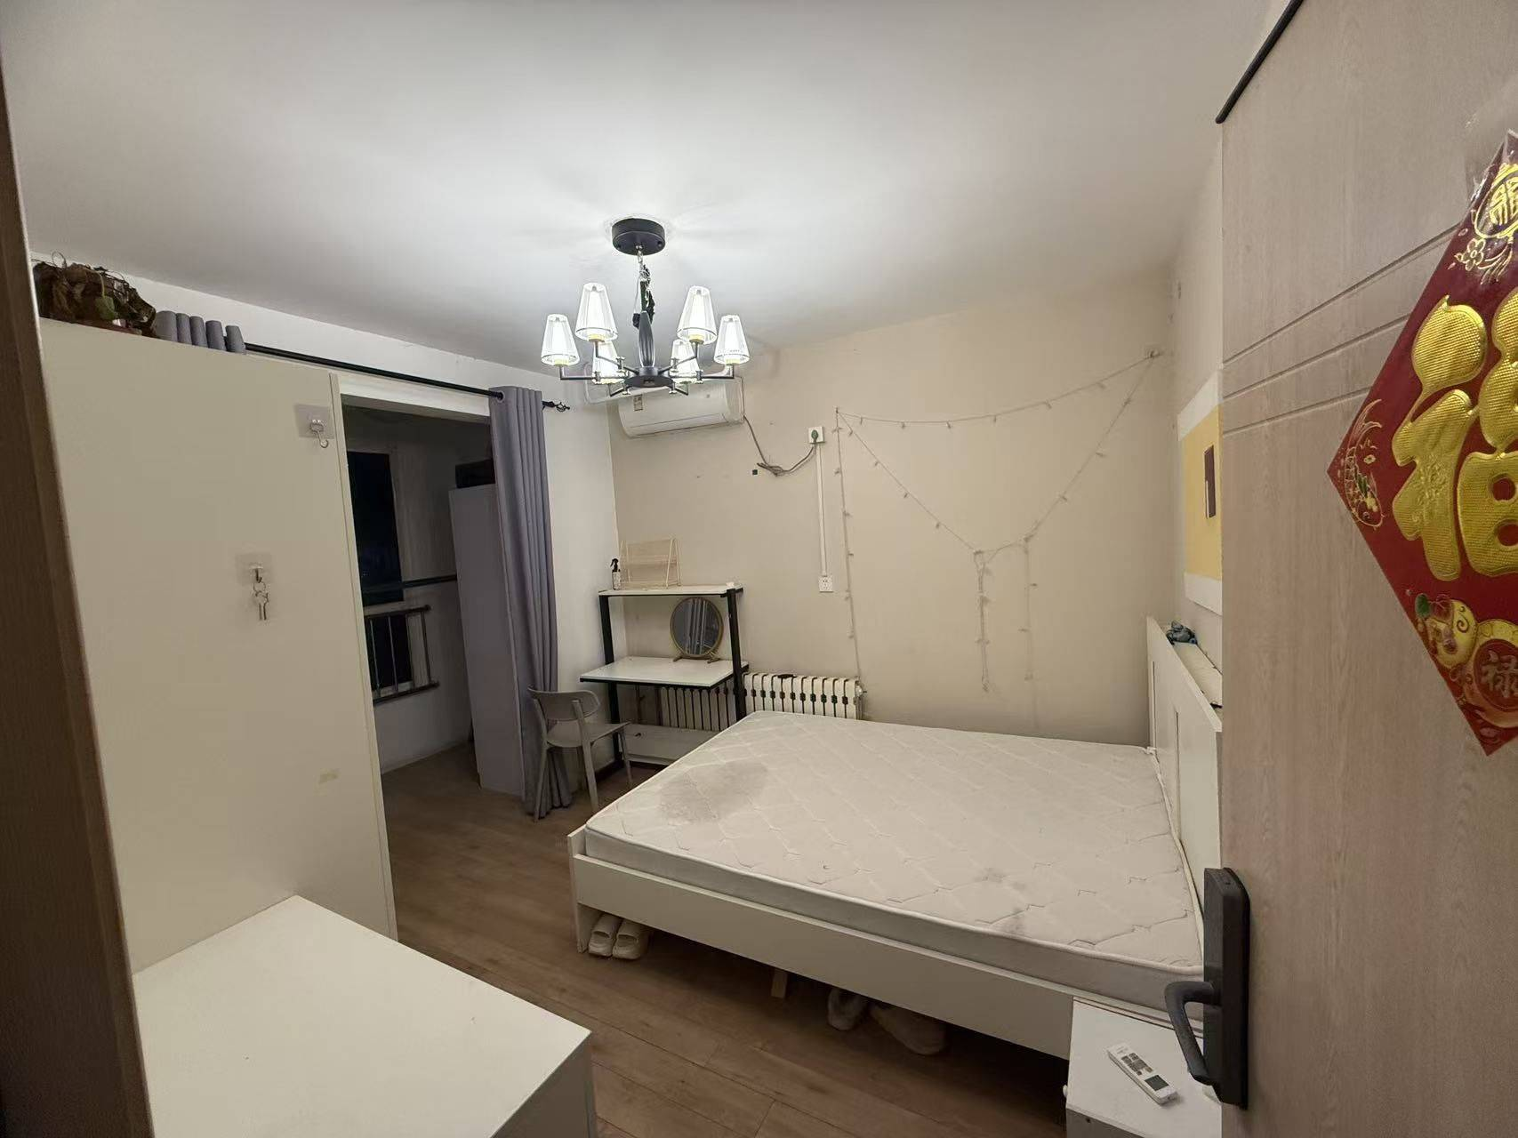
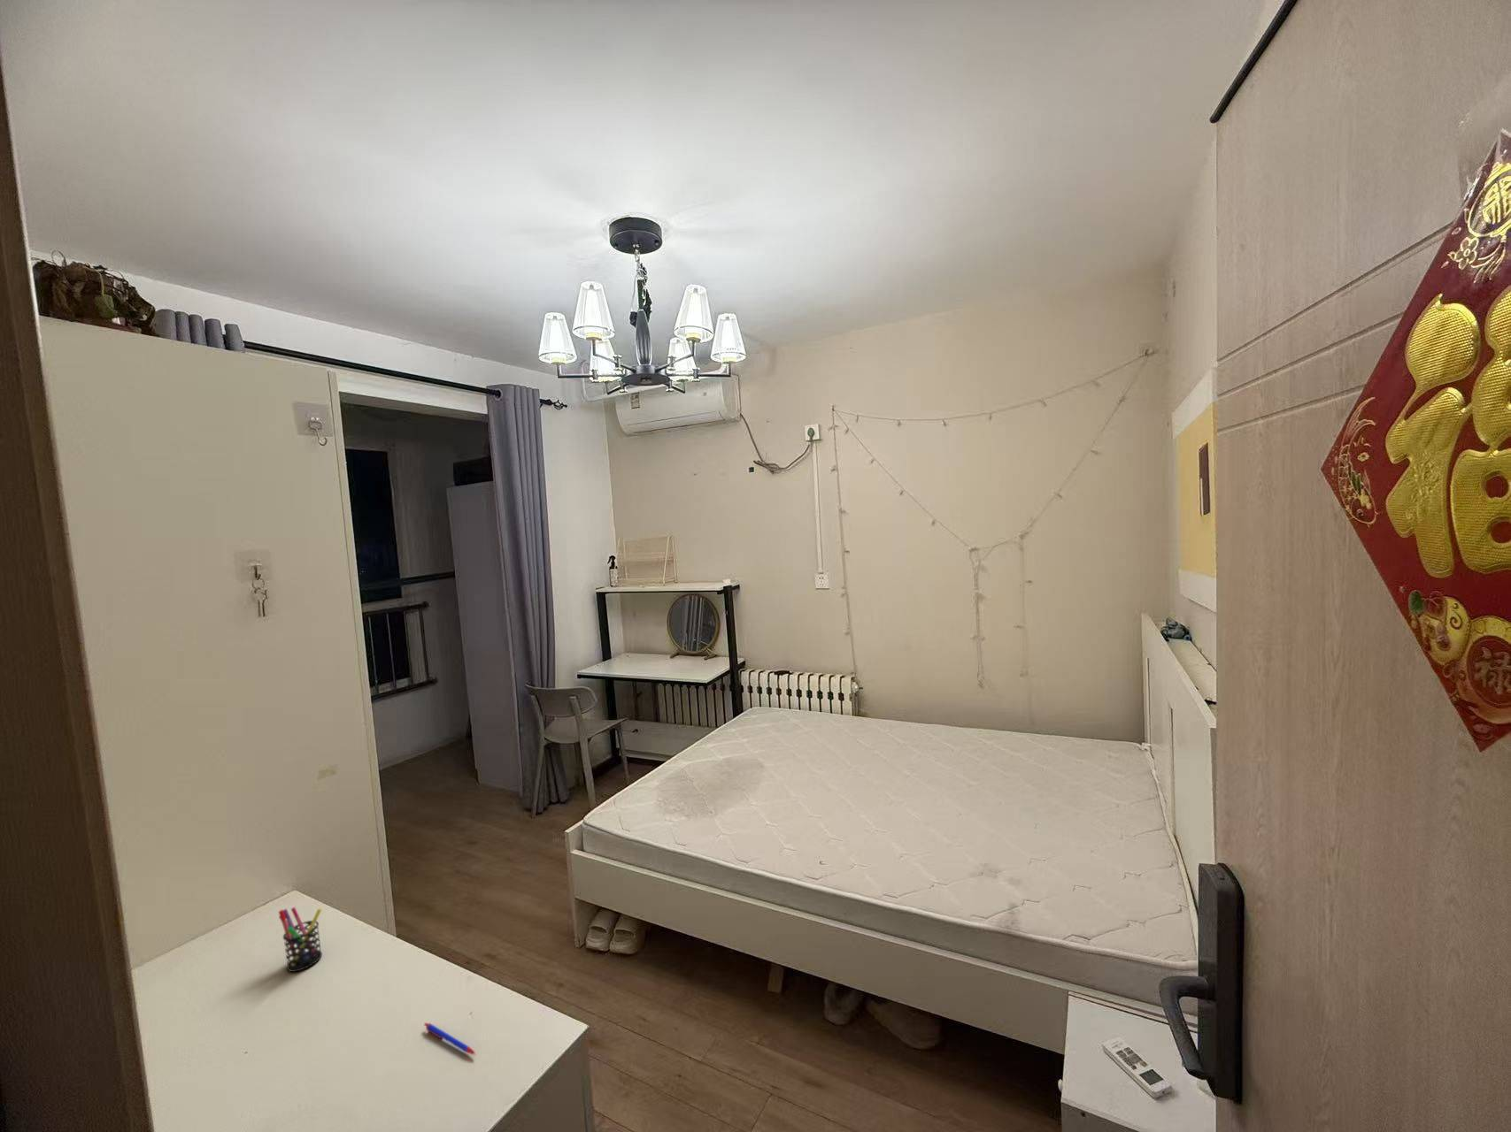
+ pen (450, 1038)
+ pen holder (297, 937)
